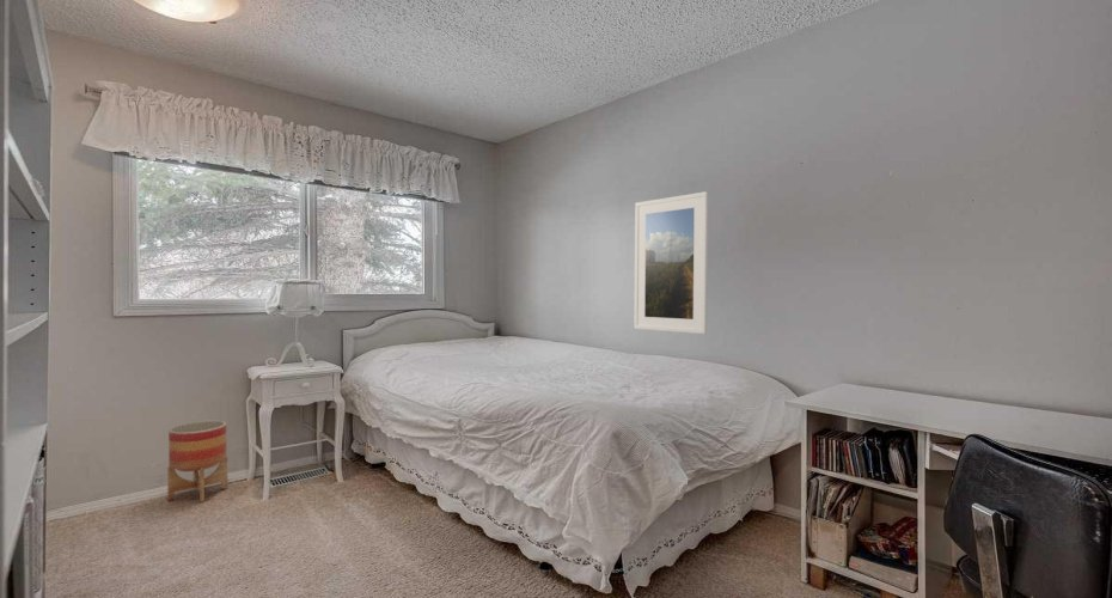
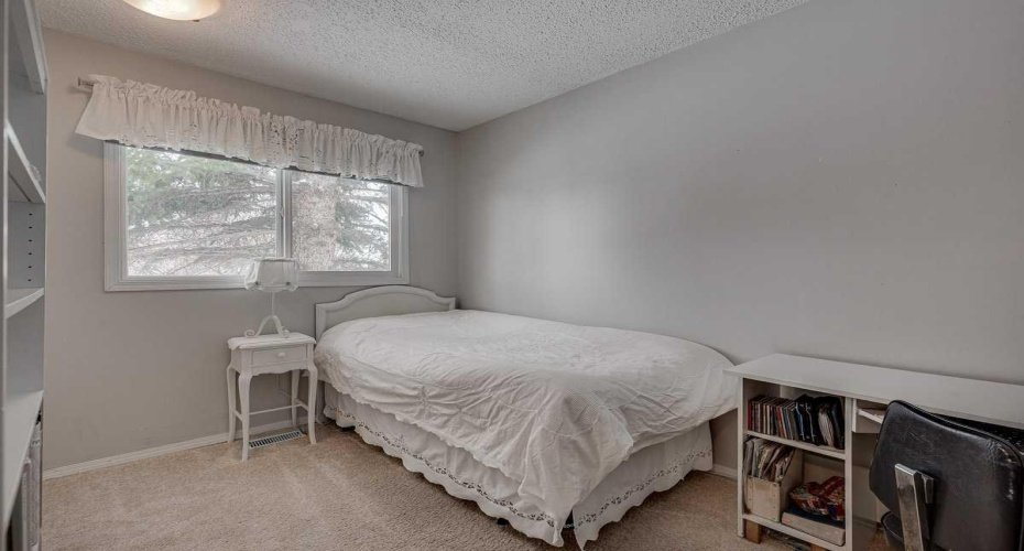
- planter (198, 459)
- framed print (668, 264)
